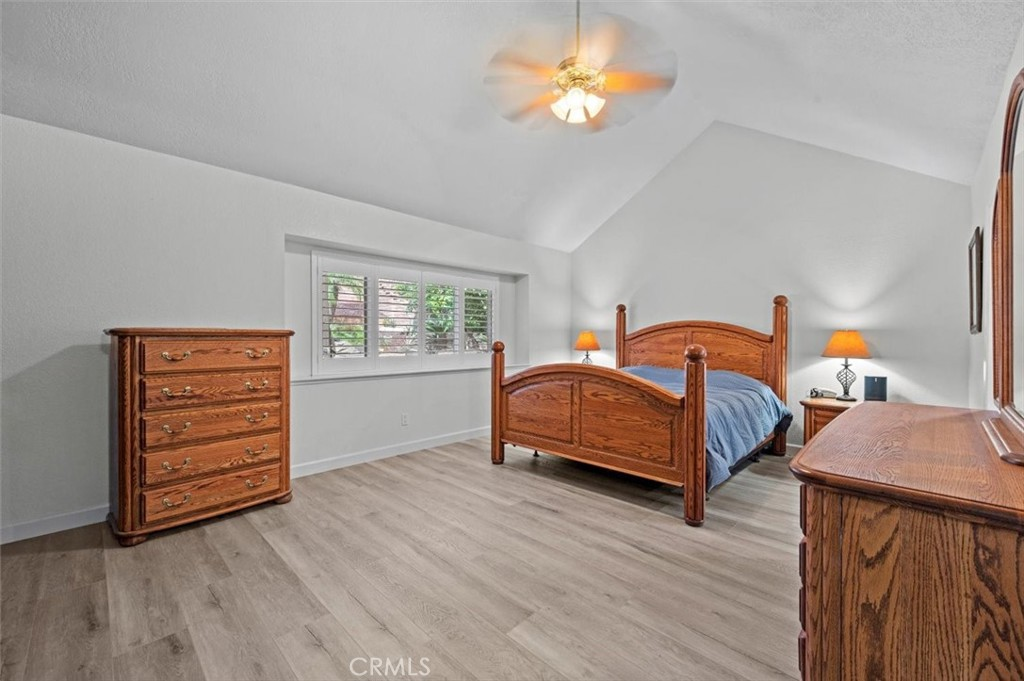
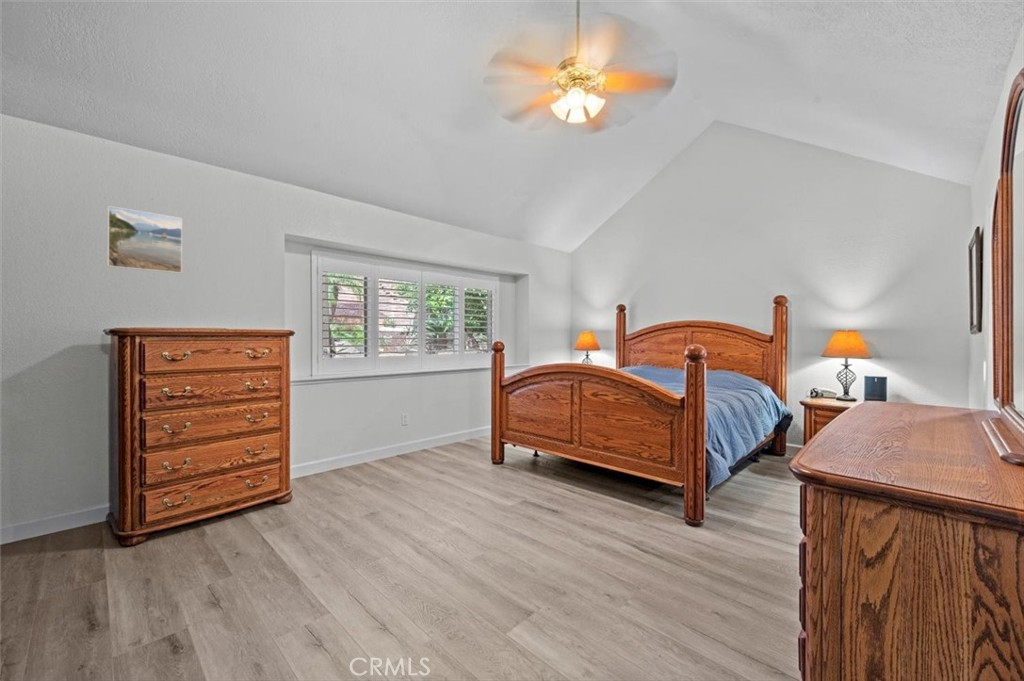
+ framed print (146, 241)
